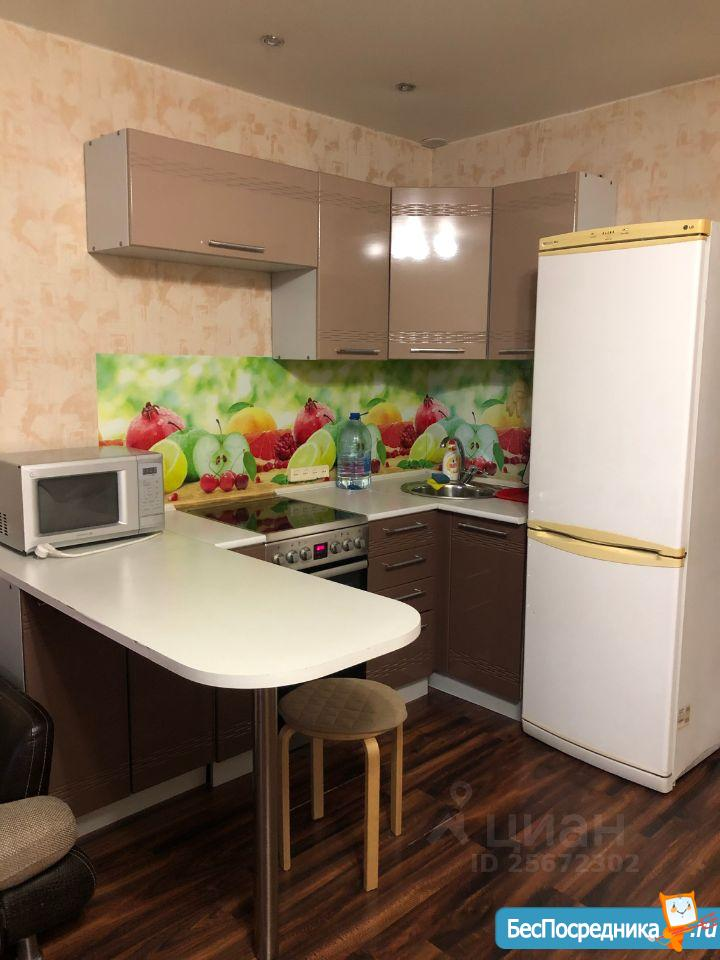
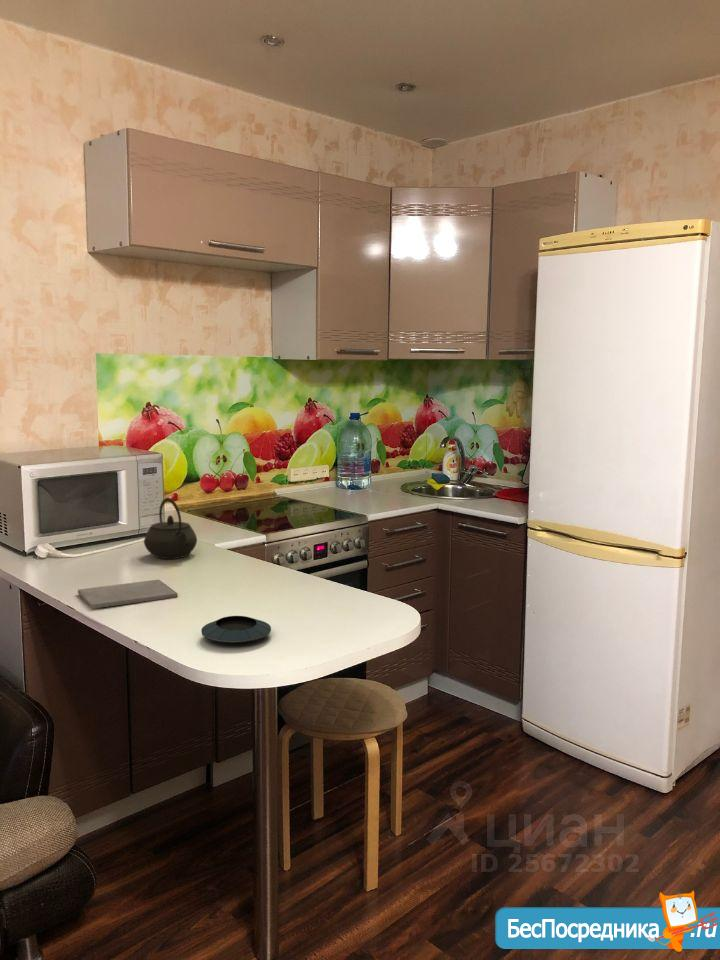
+ notepad (127, 593)
+ kettle (171, 527)
+ saucer (236, 627)
